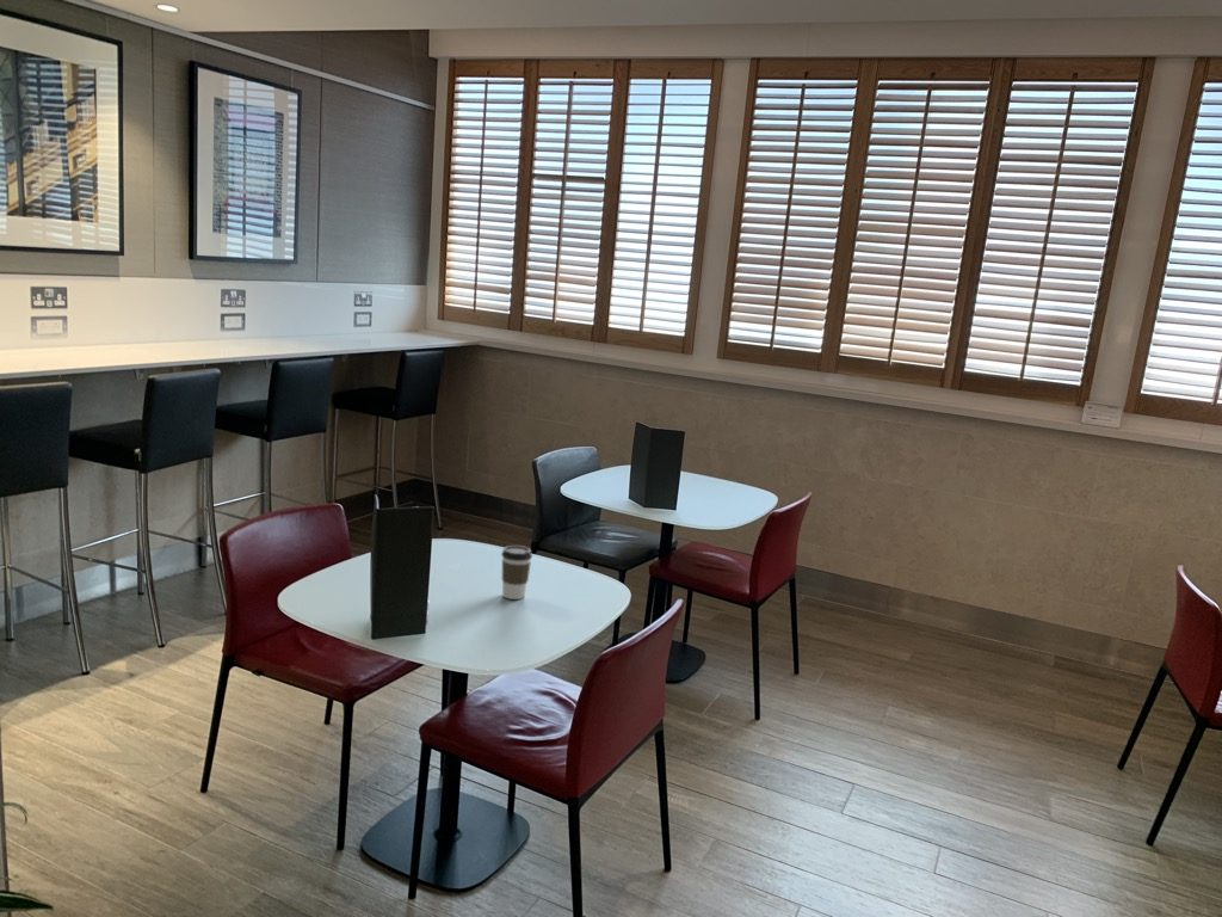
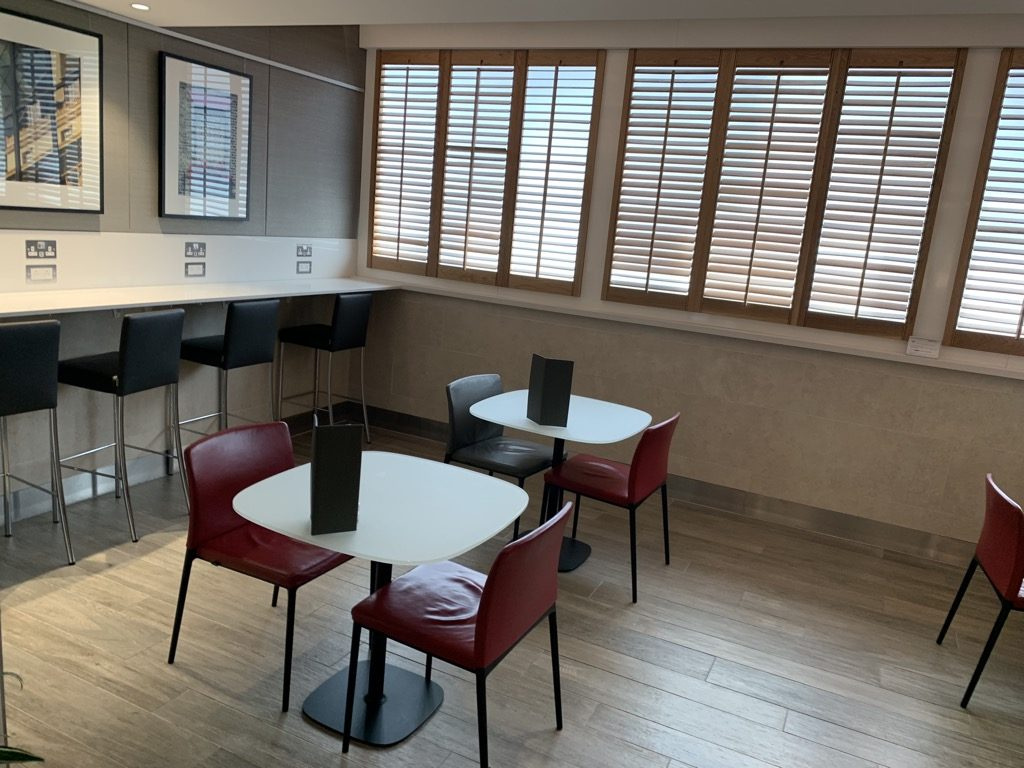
- coffee cup (516, 572)
